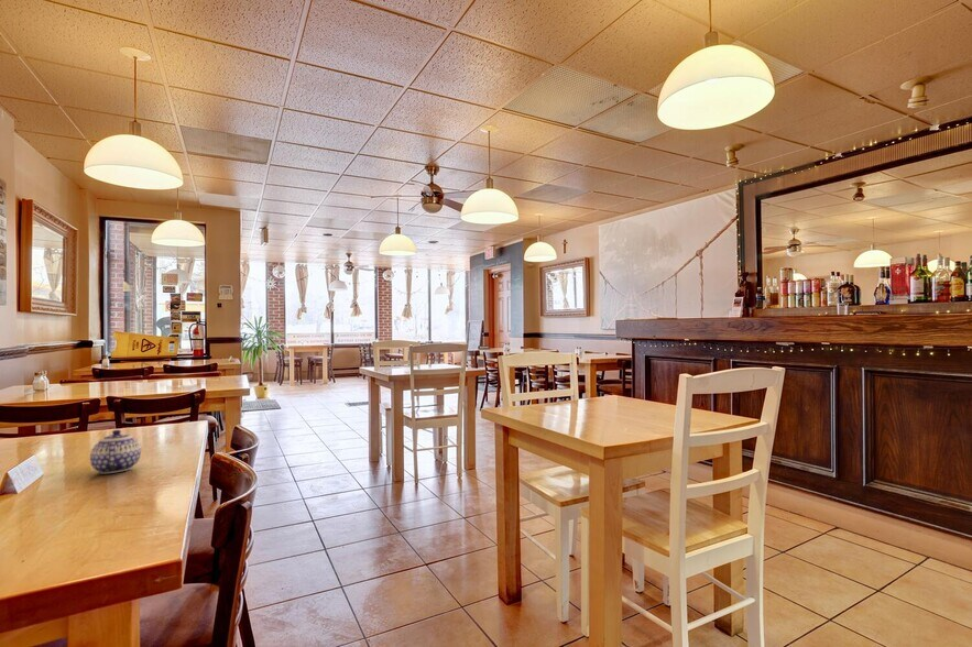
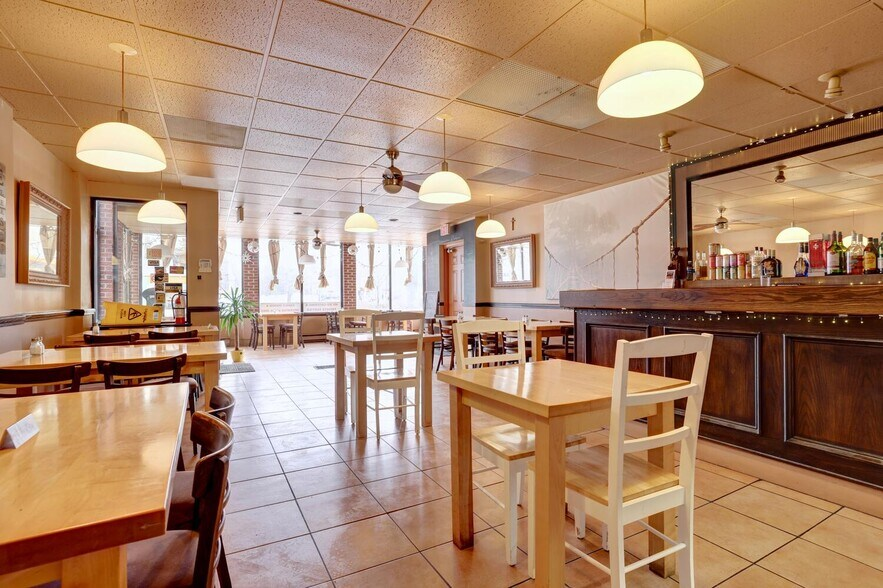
- teapot (116, 450)
